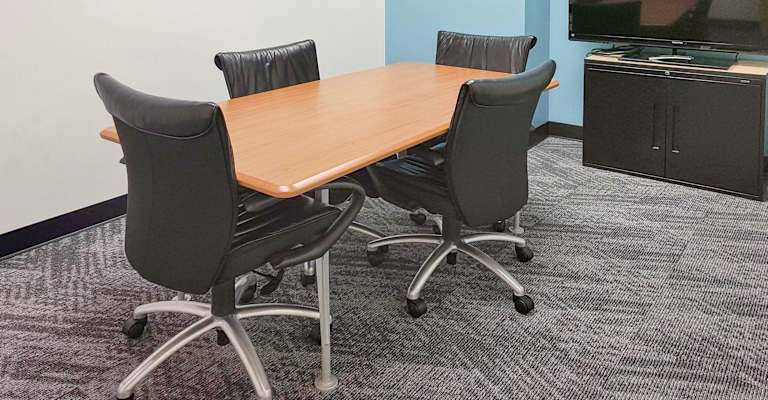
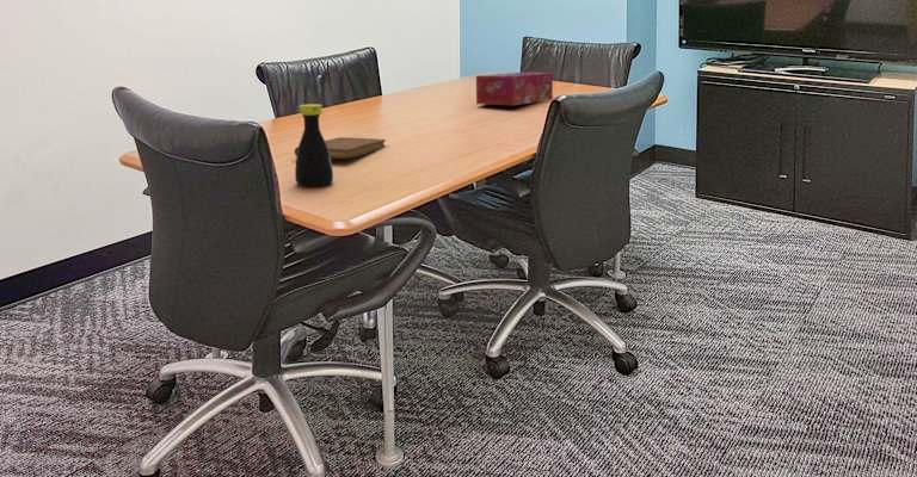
+ bottle (312, 143)
+ tissue box (515, 88)
+ notebook (341, 147)
